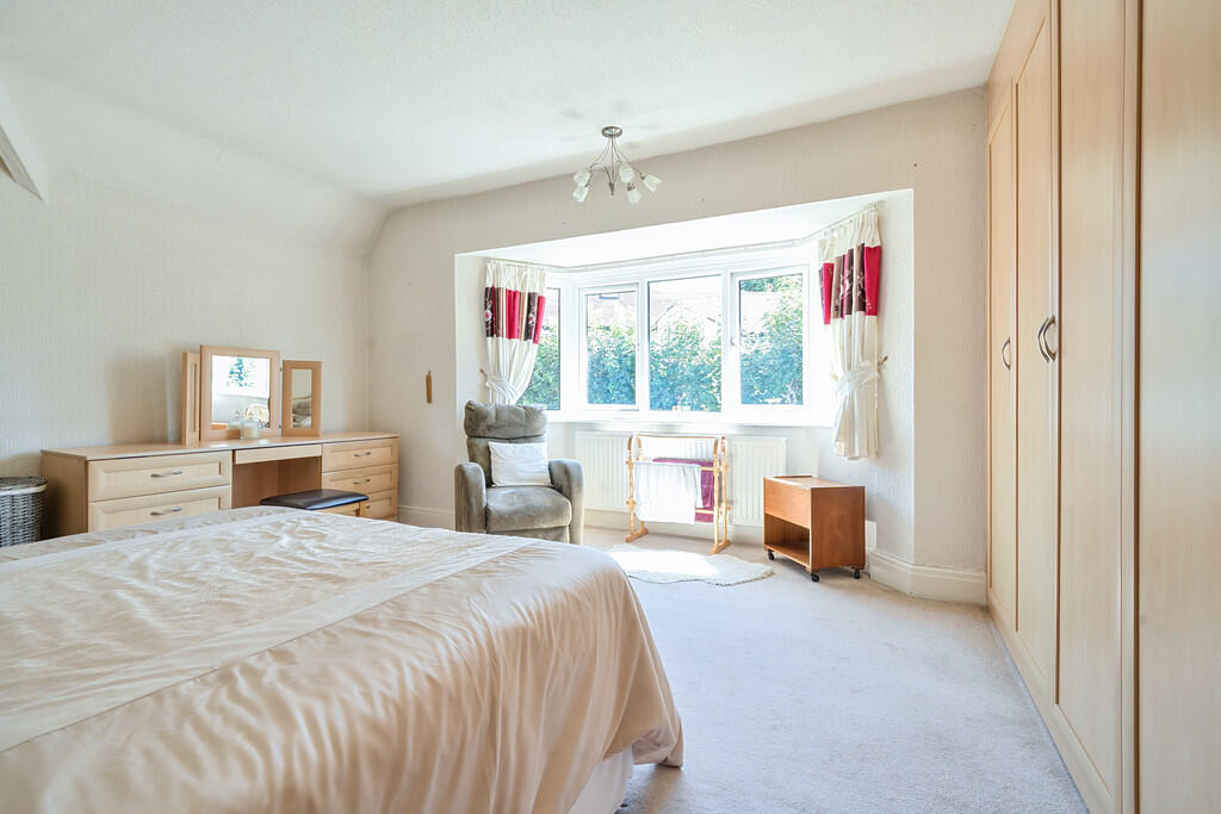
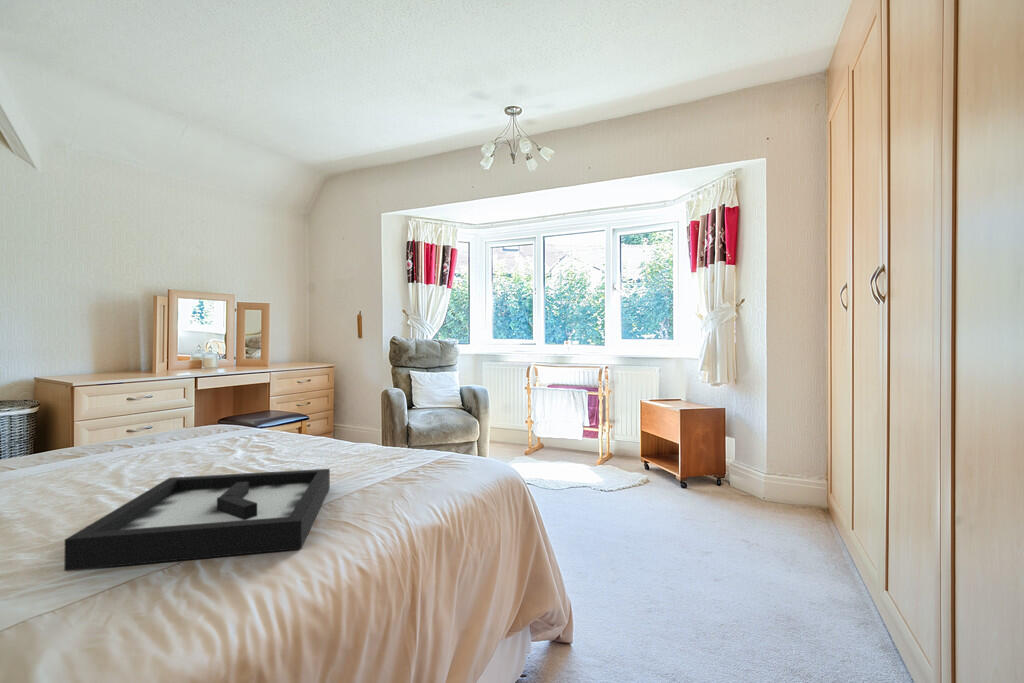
+ decorative tray (226, 508)
